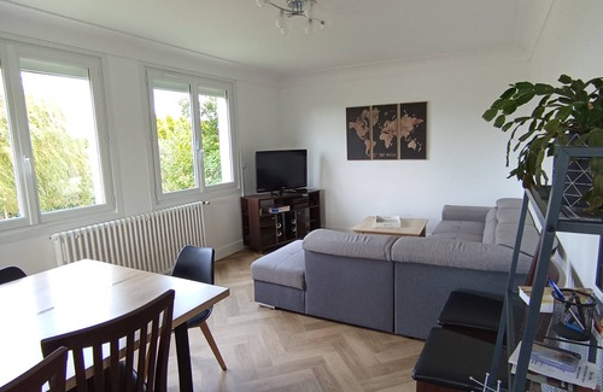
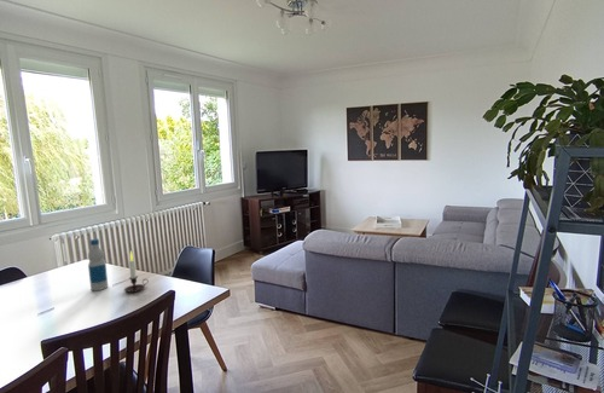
+ candle (134, 268)
+ bottle (97, 264)
